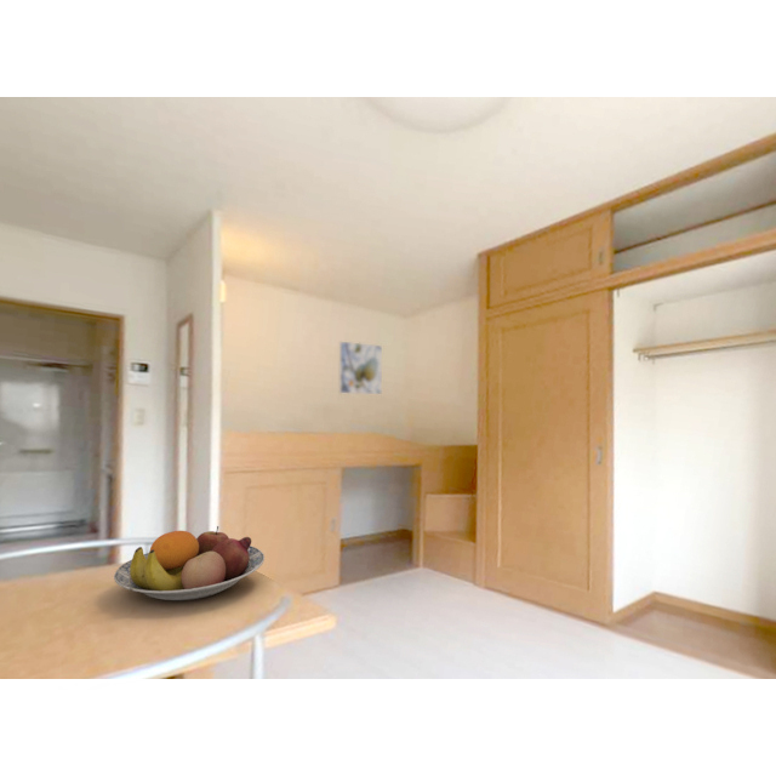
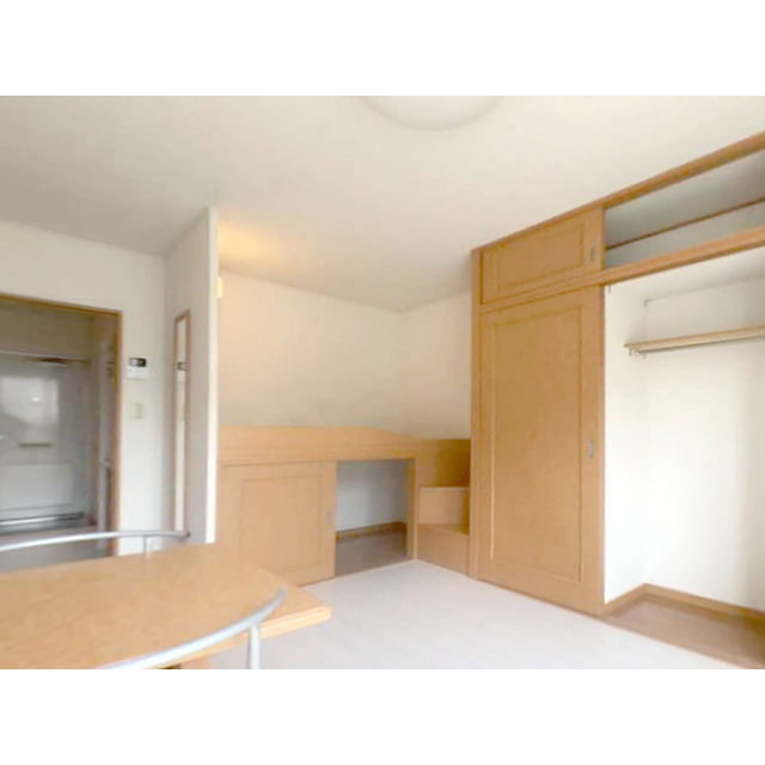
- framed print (360, 369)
- fruit bowl (193, 557)
